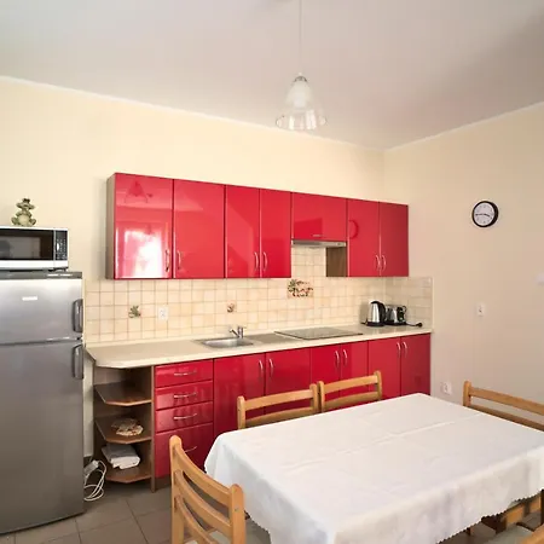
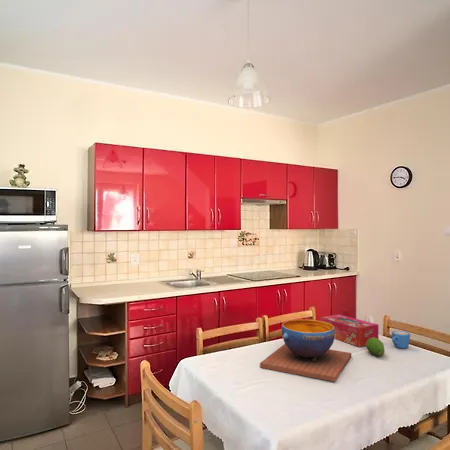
+ tissue box (348, 329)
+ decorative bowl (307, 343)
+ mug (399, 340)
+ fruit (376, 346)
